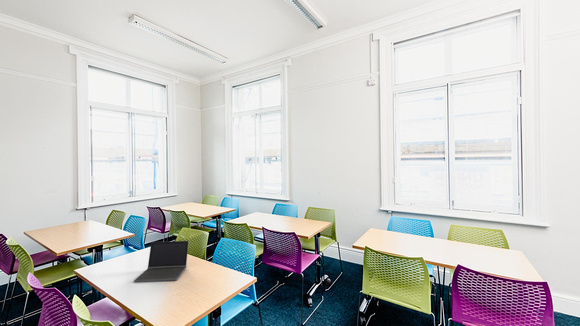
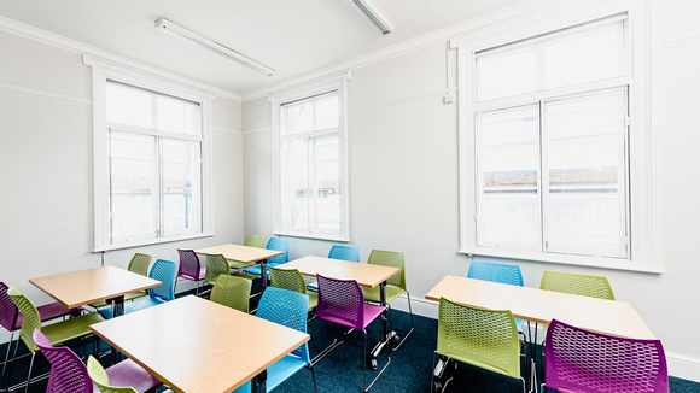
- laptop computer (163, 259)
